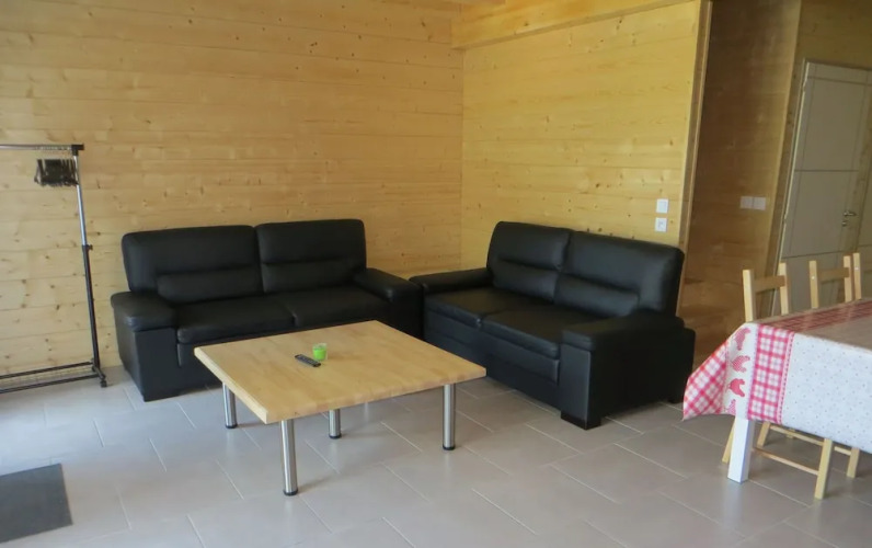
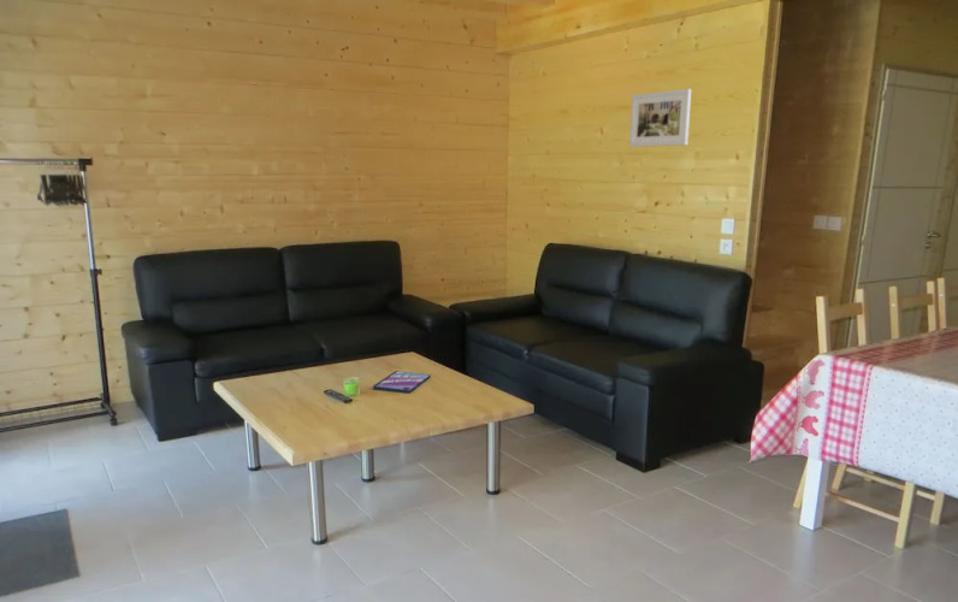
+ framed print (658, 119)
+ video game case (402, 380)
